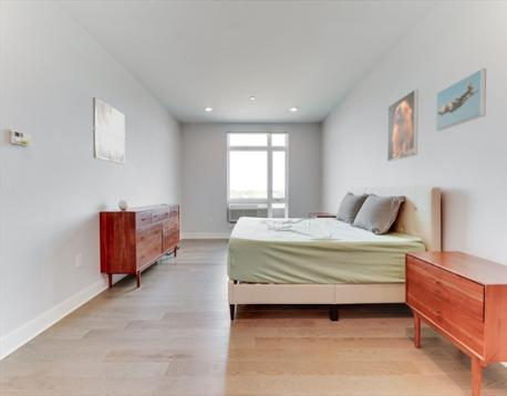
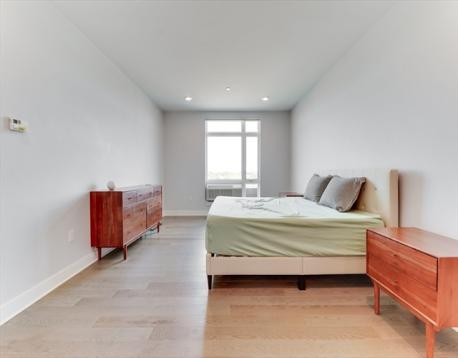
- wall art (110, 134)
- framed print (458, 103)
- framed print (401, 128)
